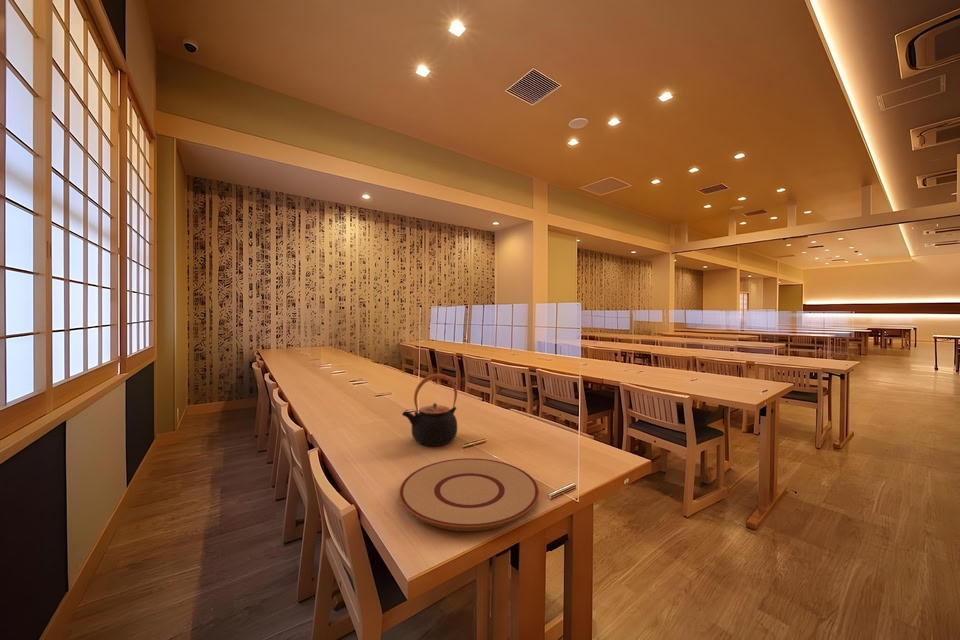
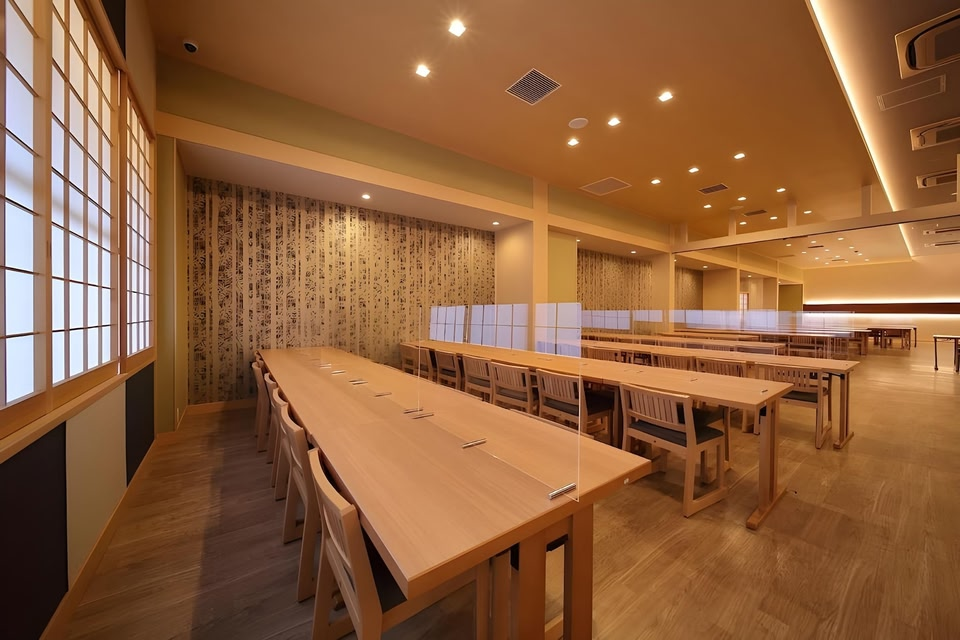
- teapot (430, 407)
- plate (469, 489)
